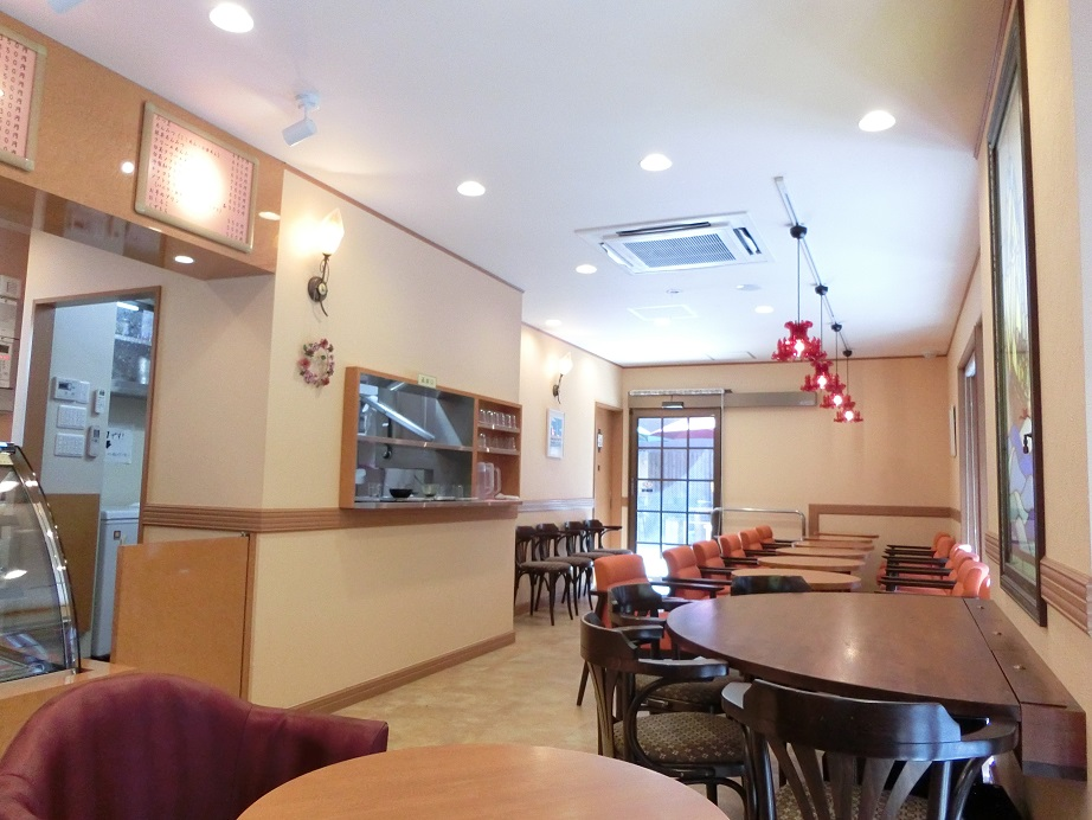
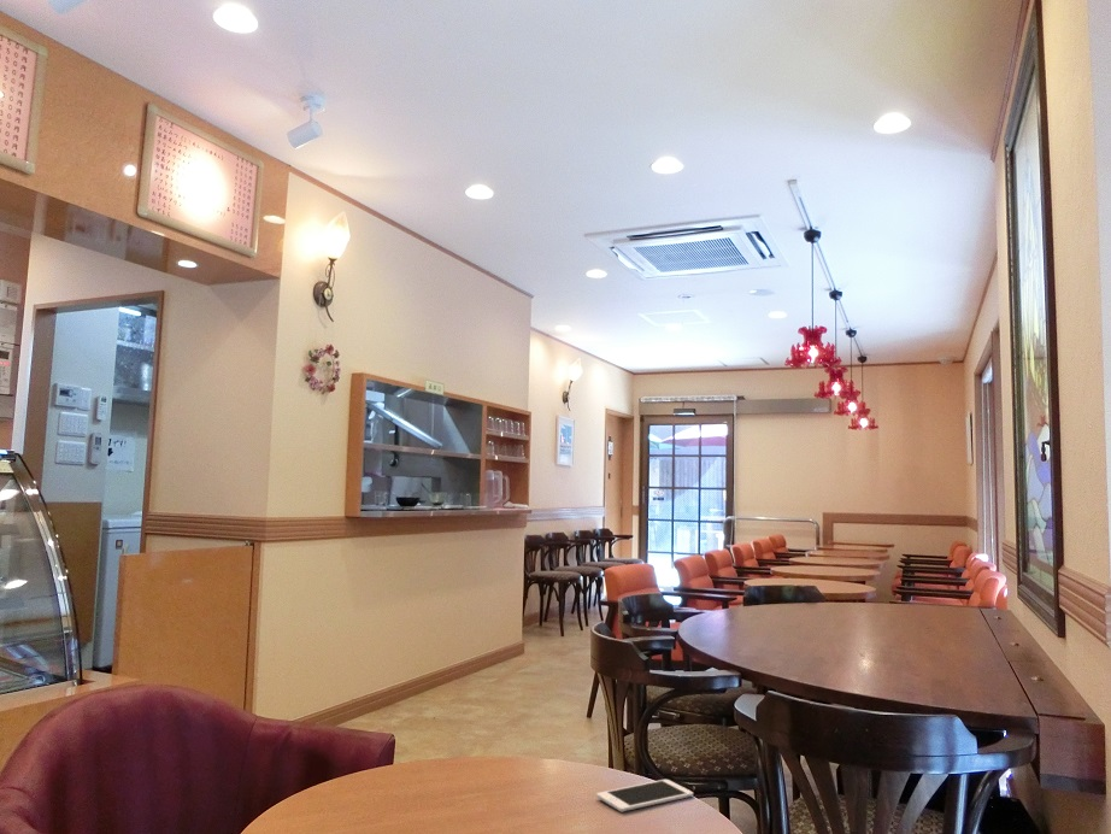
+ cell phone (645, 794)
